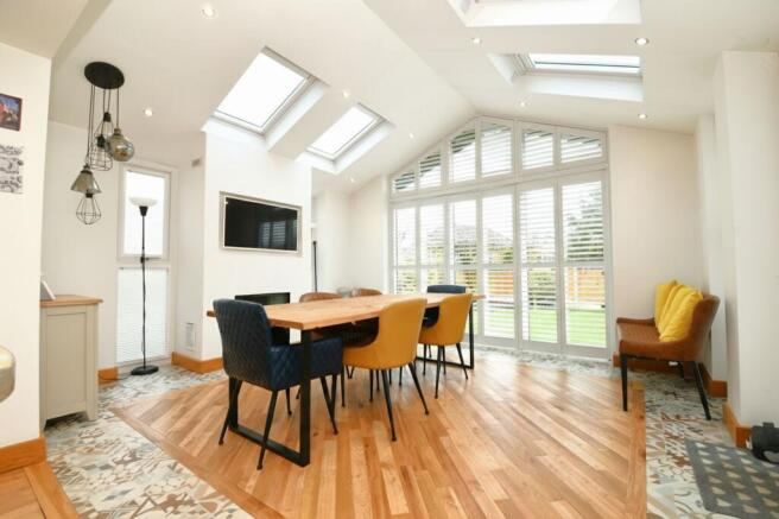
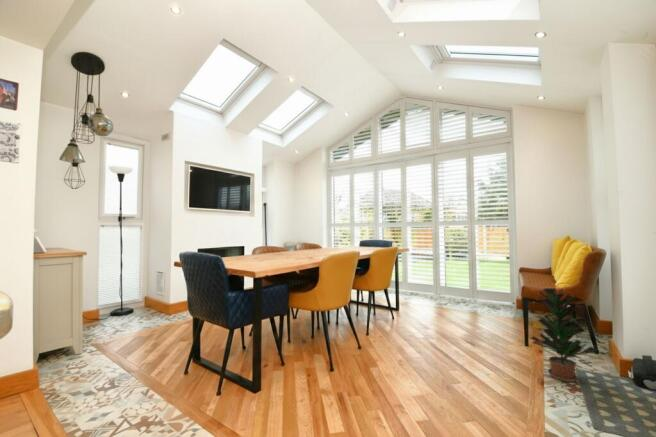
+ potted plant (558, 331)
